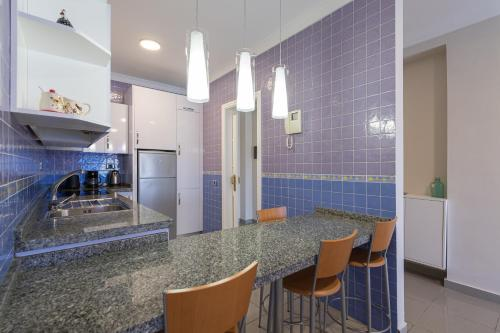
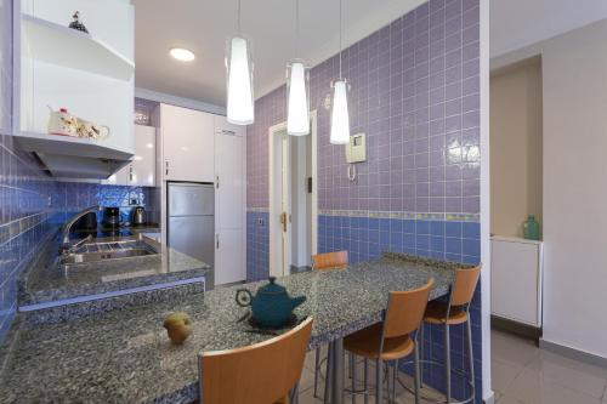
+ teapot (271, 297)
+ fruit (177, 328)
